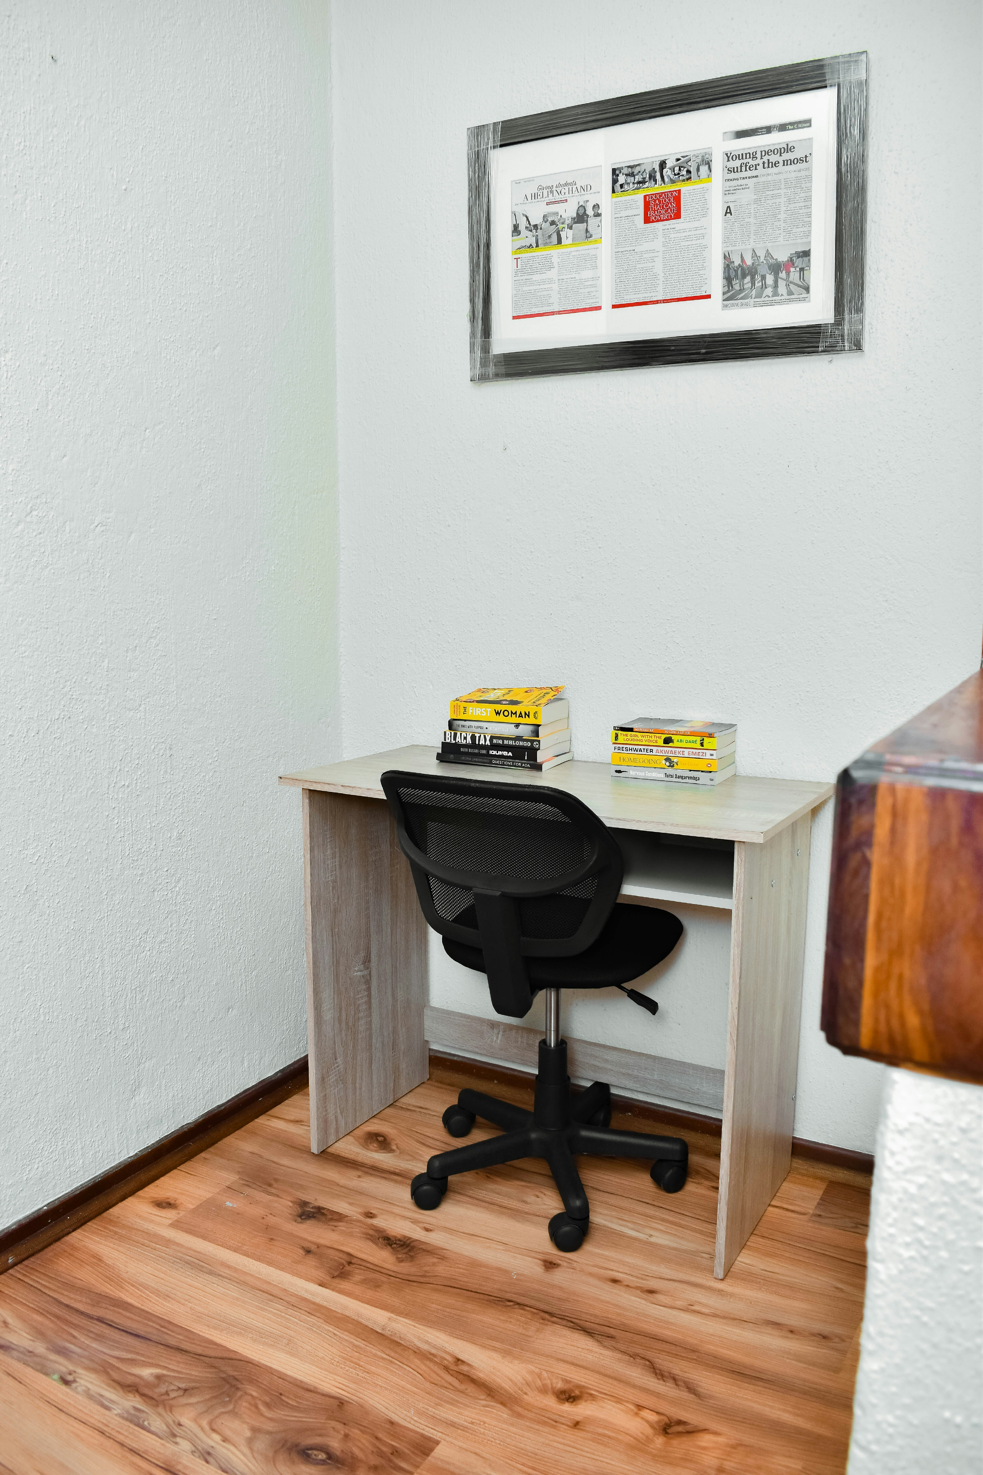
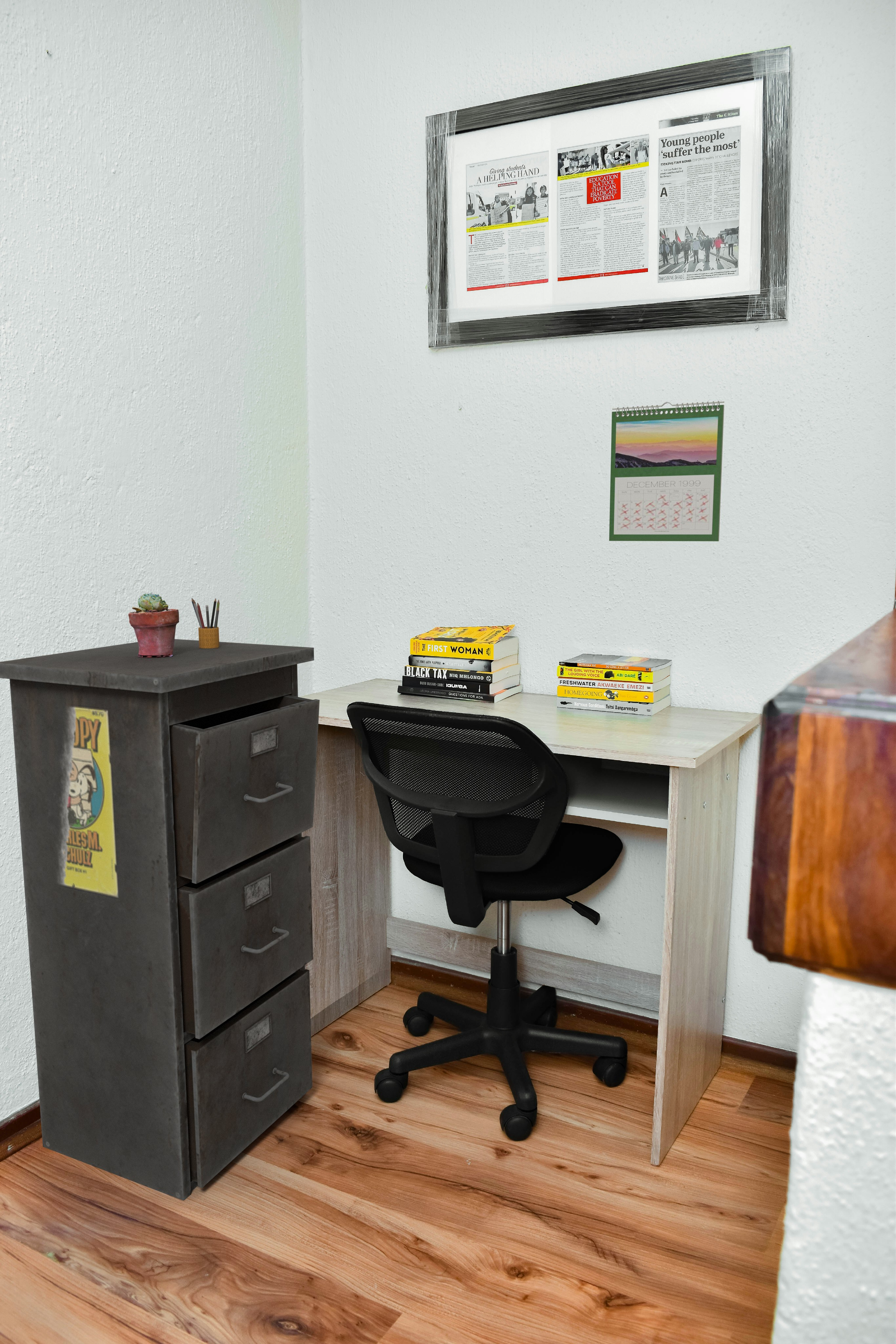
+ potted succulent (154, 623)
+ calendar (665, 472)
+ filing cabinet (186, 898)
+ pencil box (208, 621)
